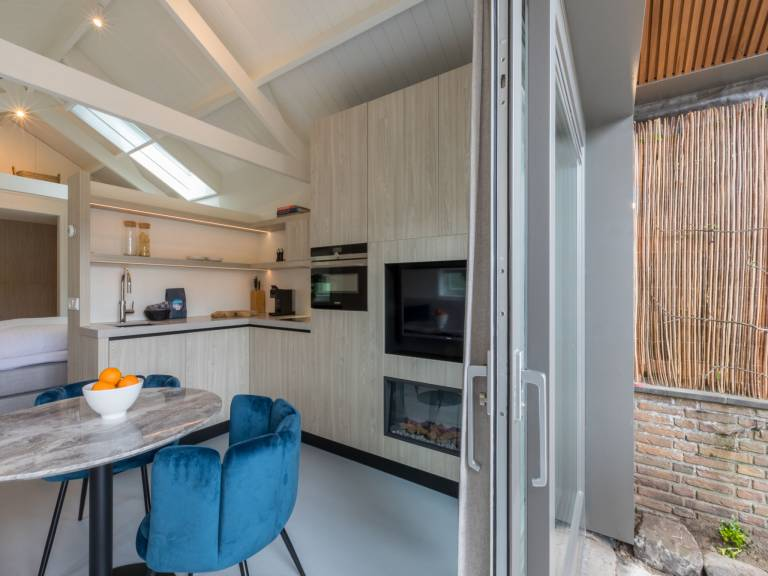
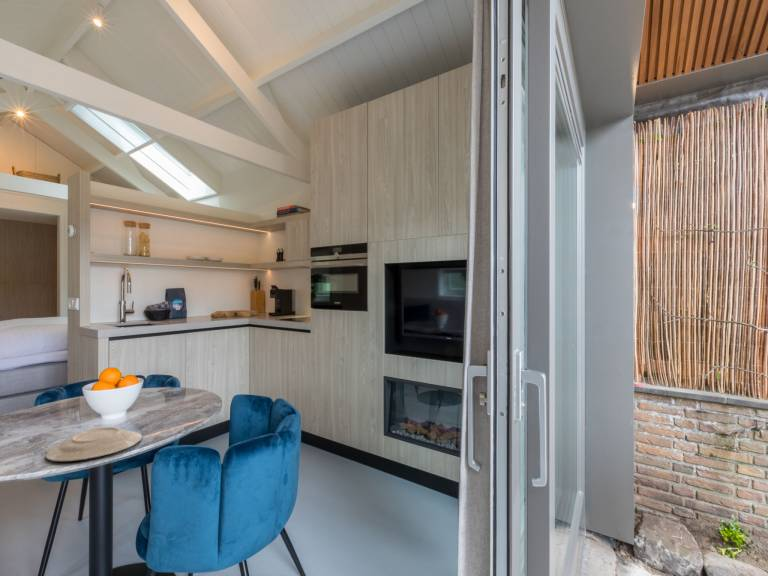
+ plate (96, 439)
